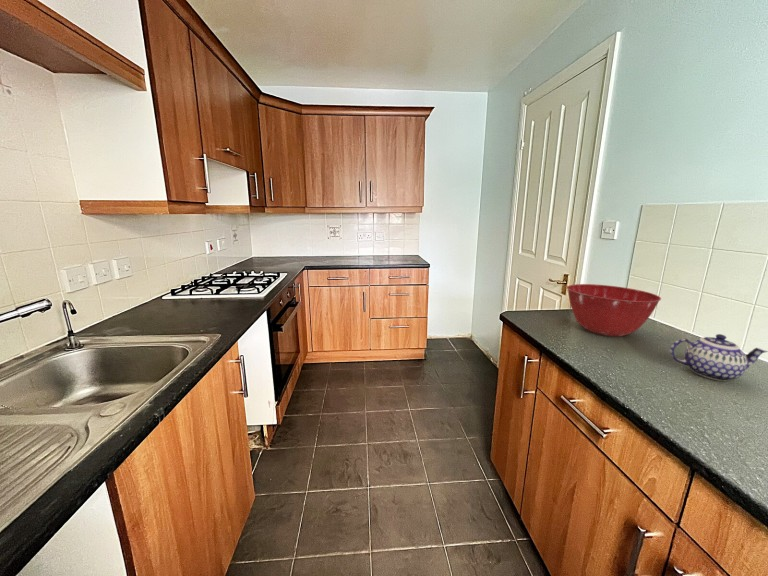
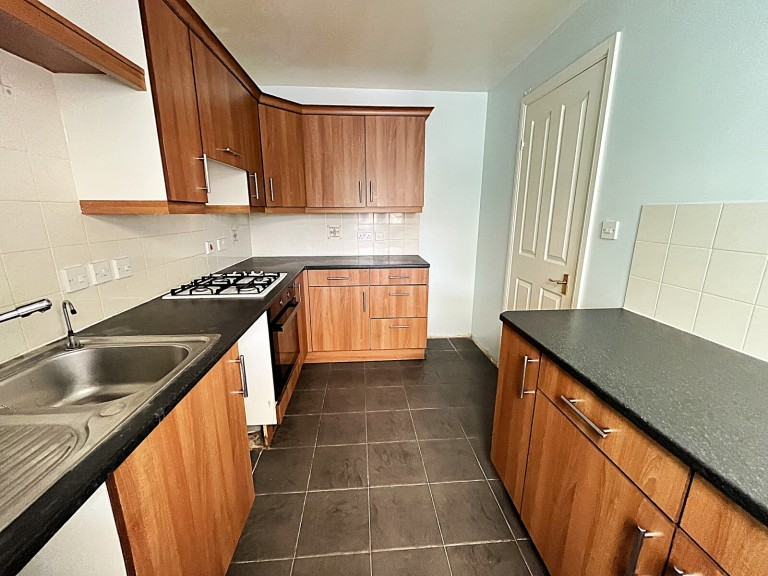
- teapot (715, 354)
- mixing bowl (607, 310)
